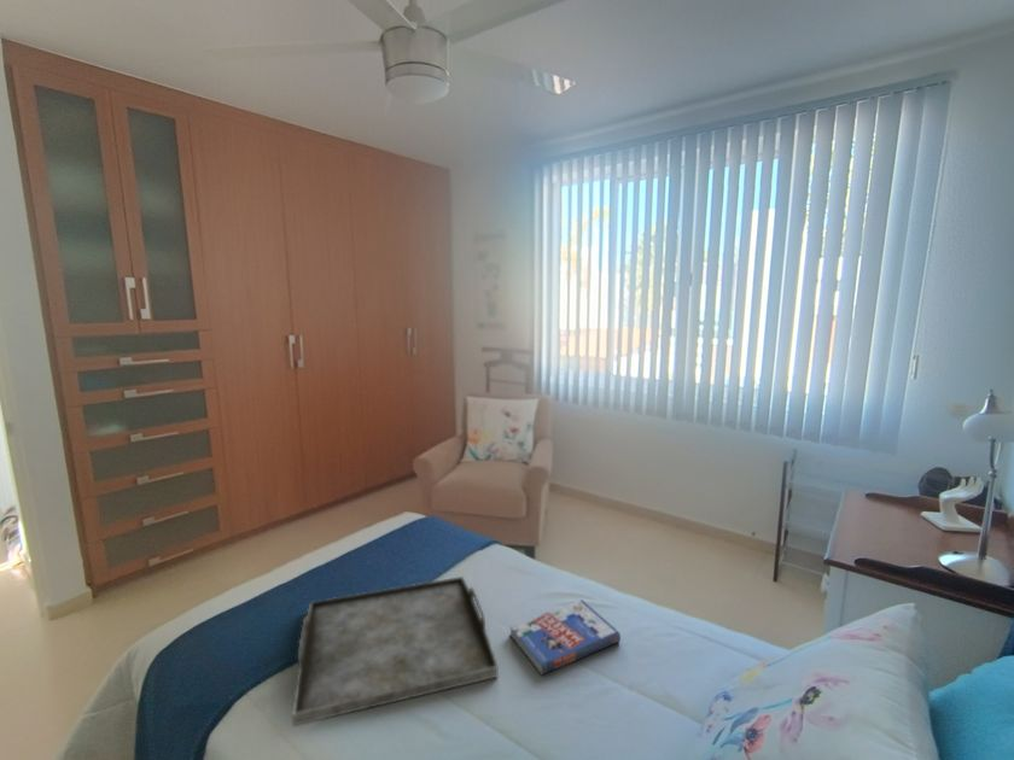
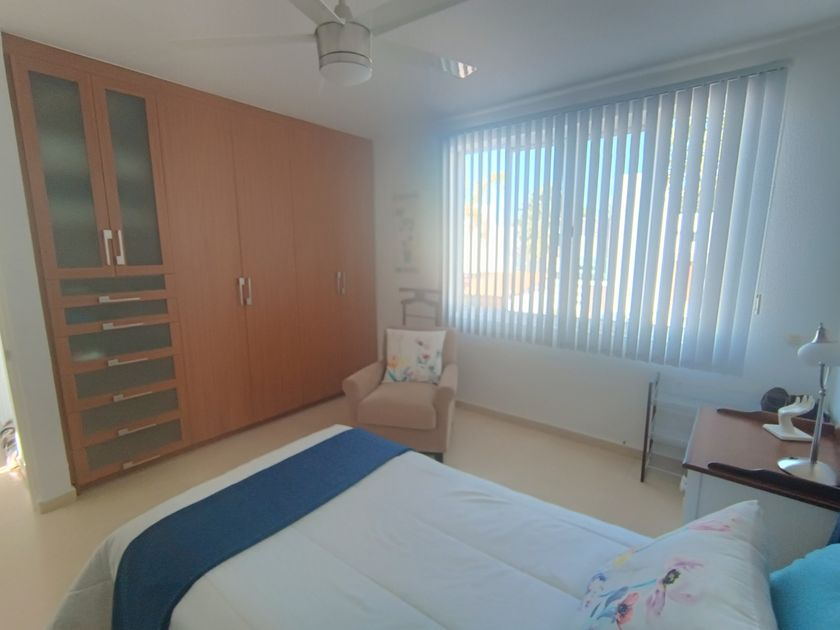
- book (564, 633)
- serving tray (395, 627)
